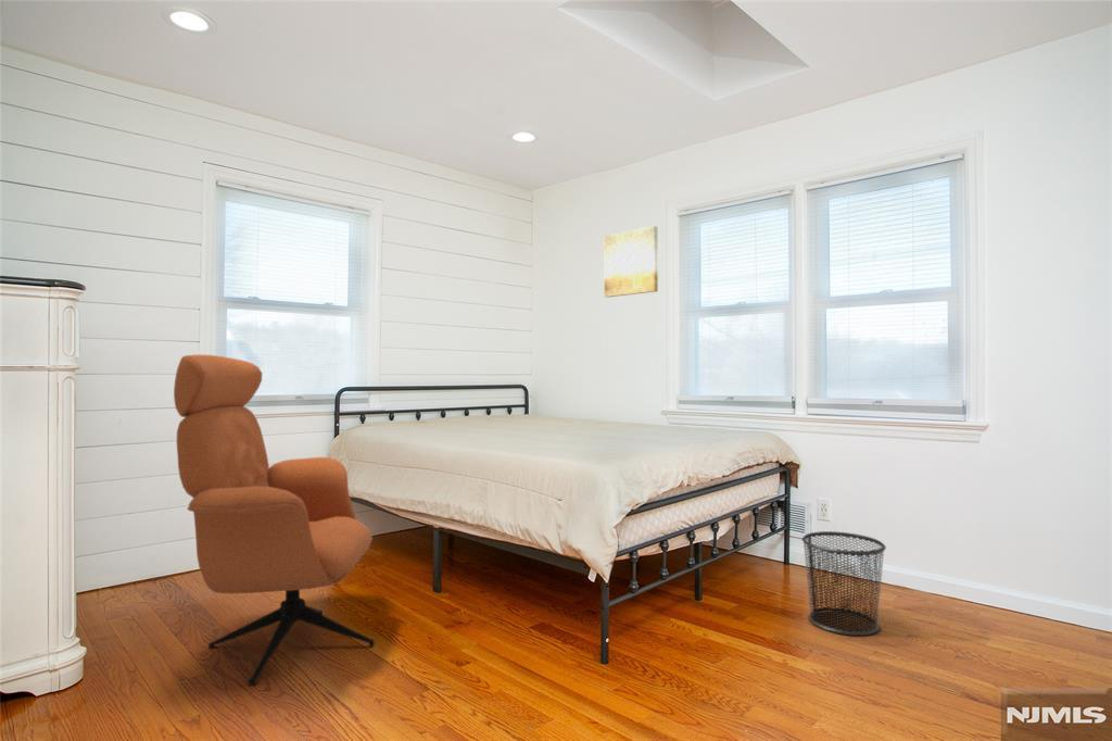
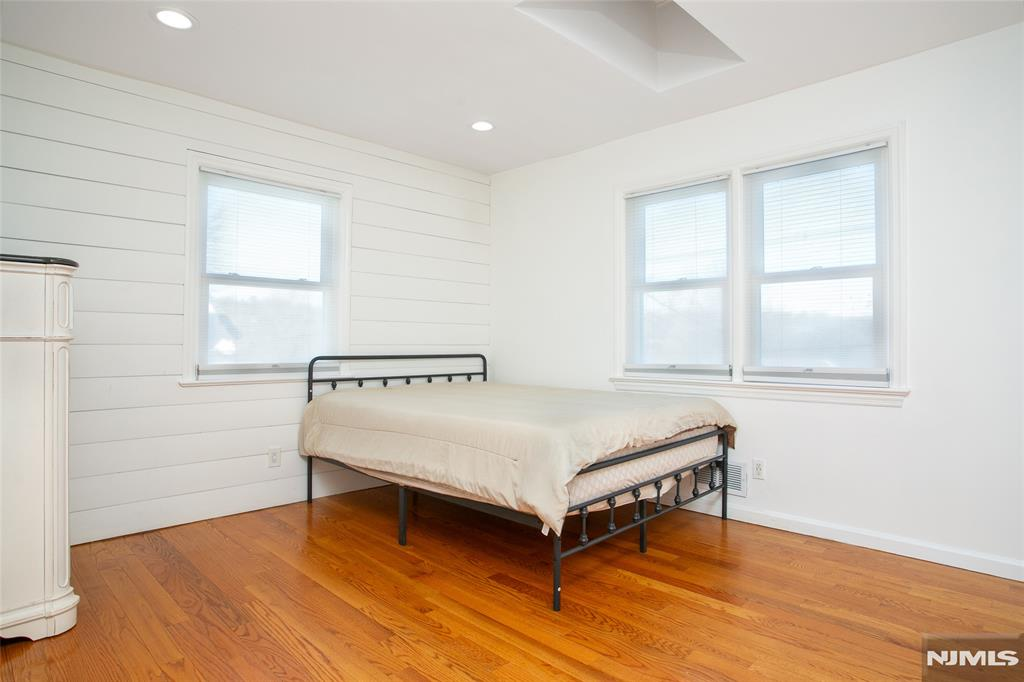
- wall art (630, 263)
- waste bin (843, 580)
- armchair (287, 499)
